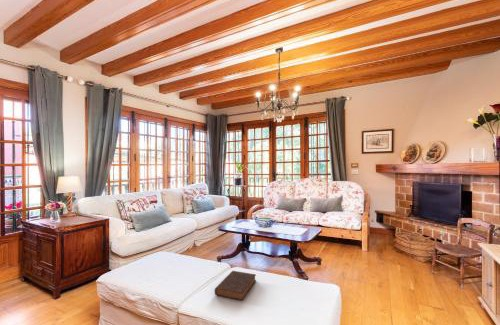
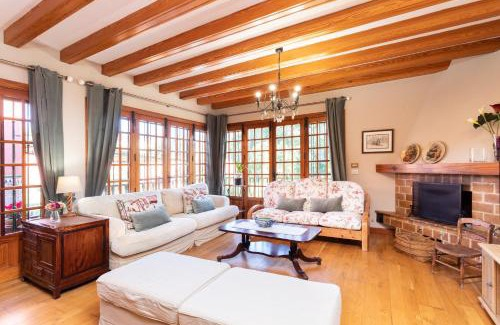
- book (236, 284)
